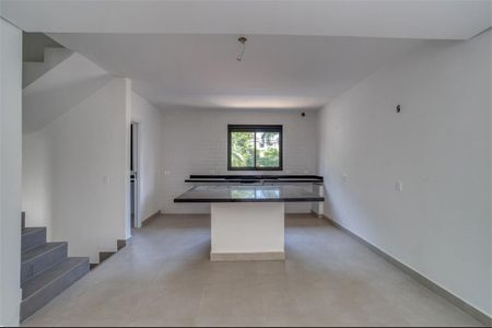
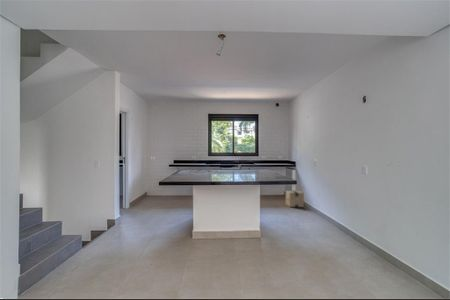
+ cardboard box (294, 198)
